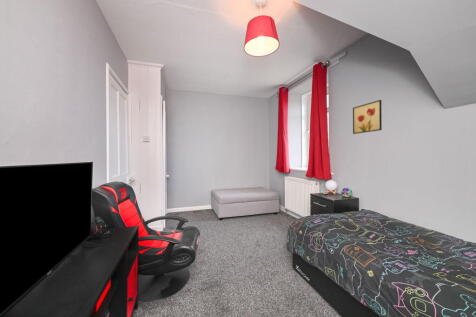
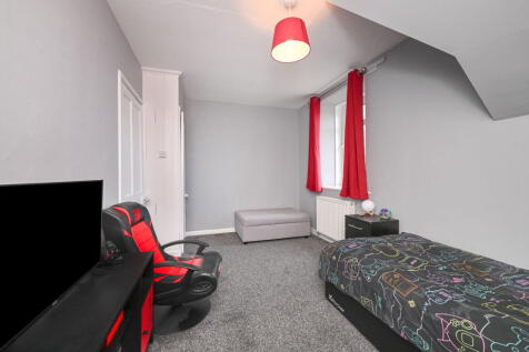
- wall art (366, 118)
